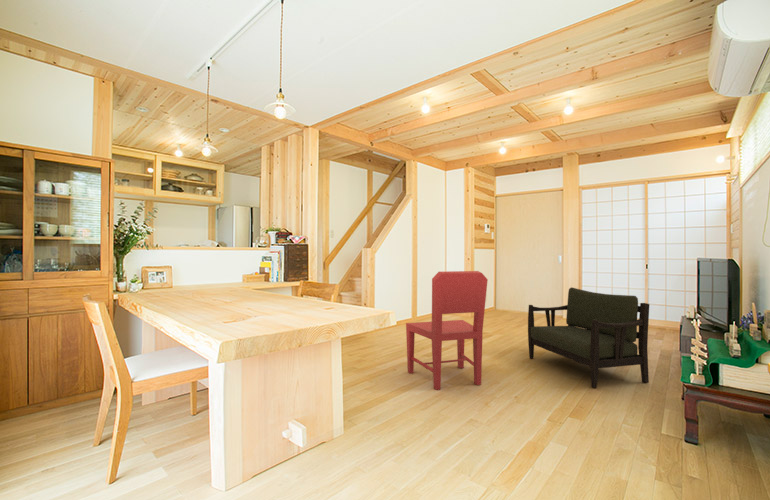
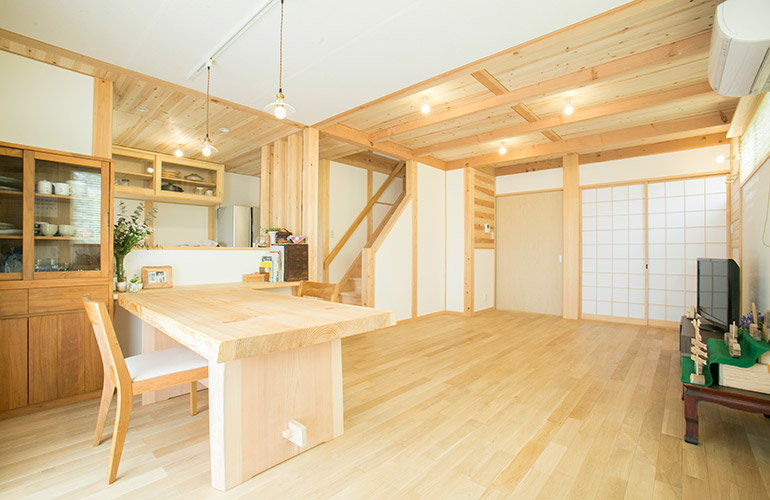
- armchair (581, 330)
- dining chair (447, 324)
